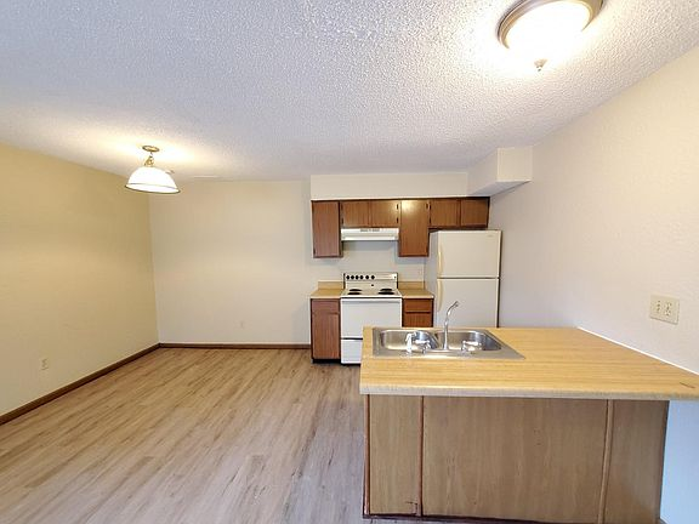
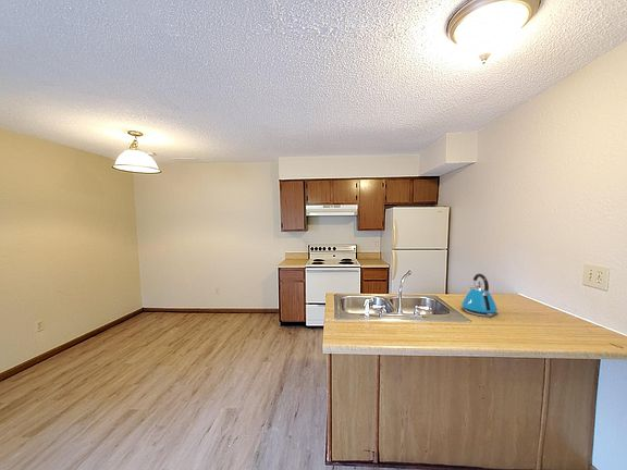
+ kettle (480, 293)
